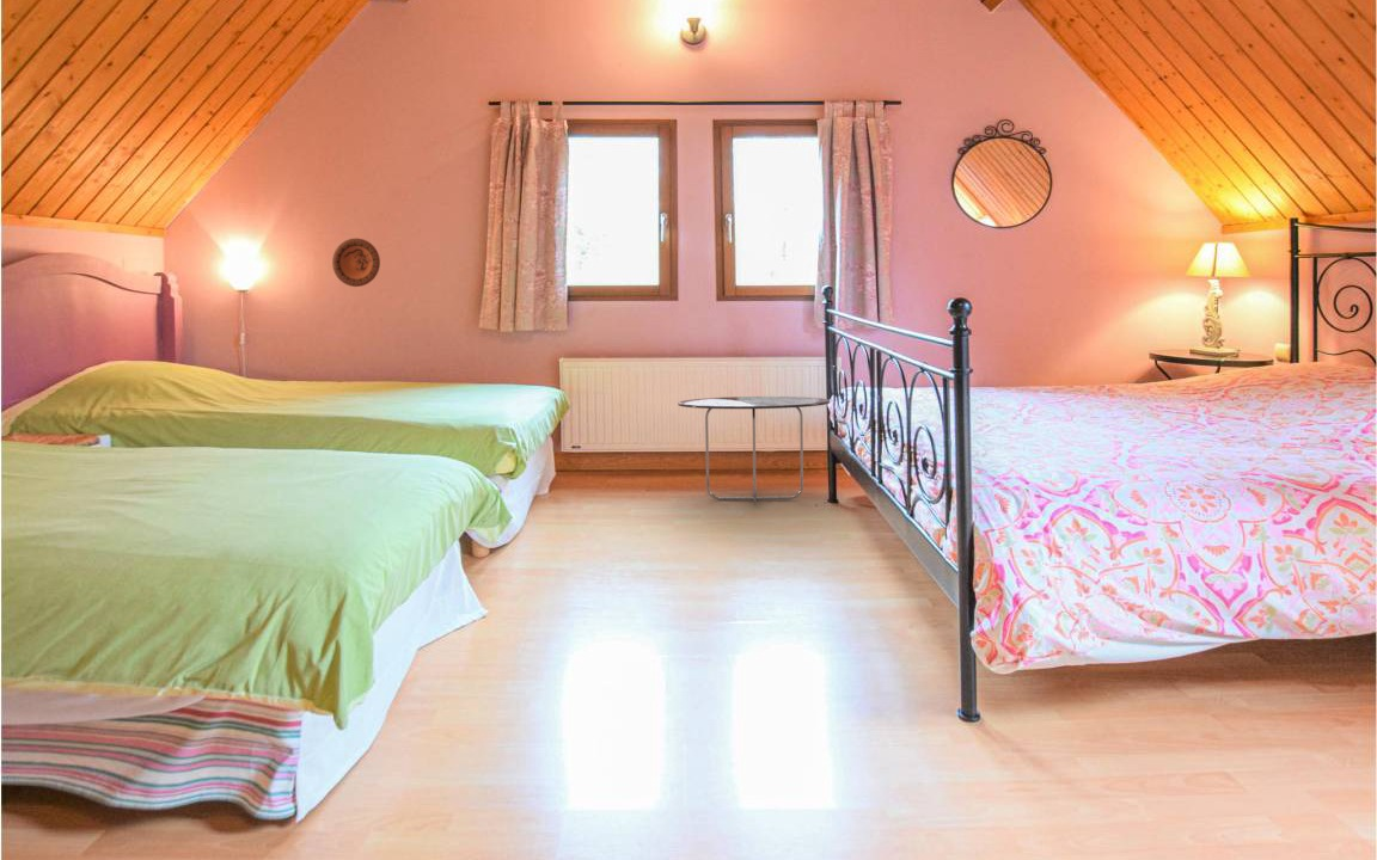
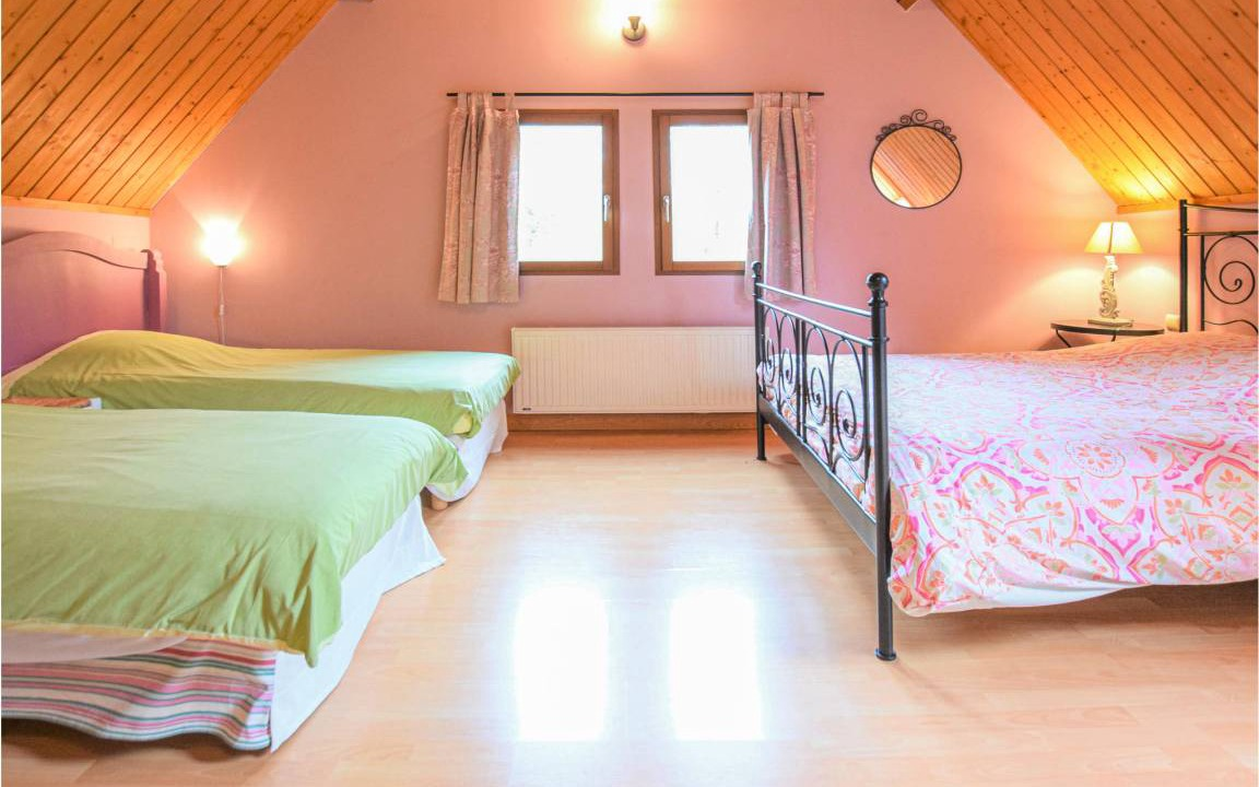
- side table (754, 450)
- decorative plate (356, 262)
